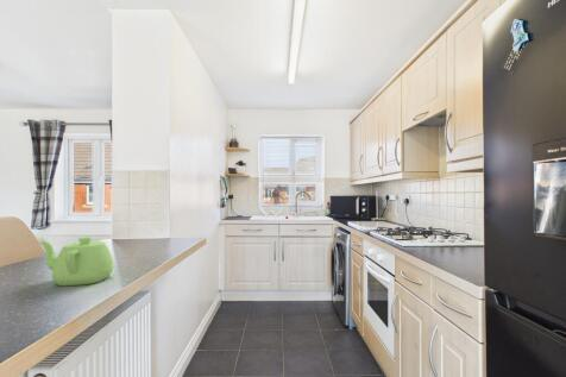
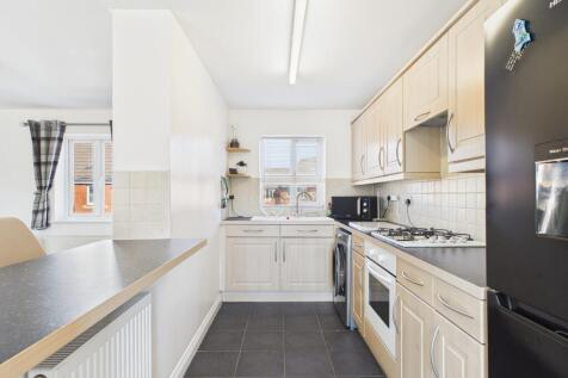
- teapot (75, 258)
